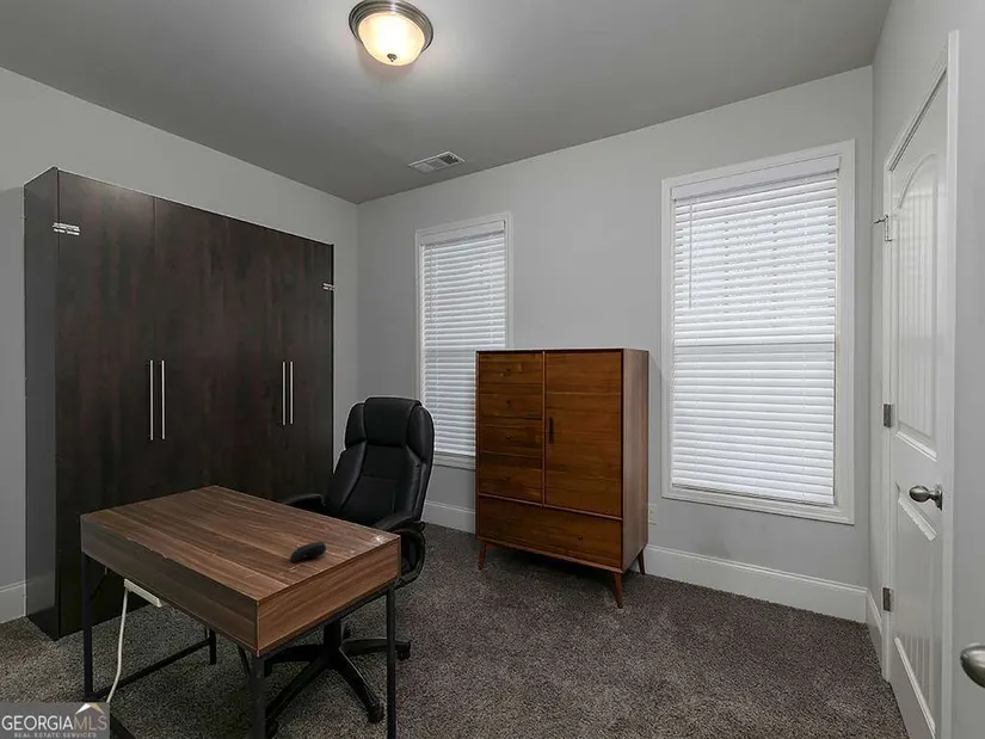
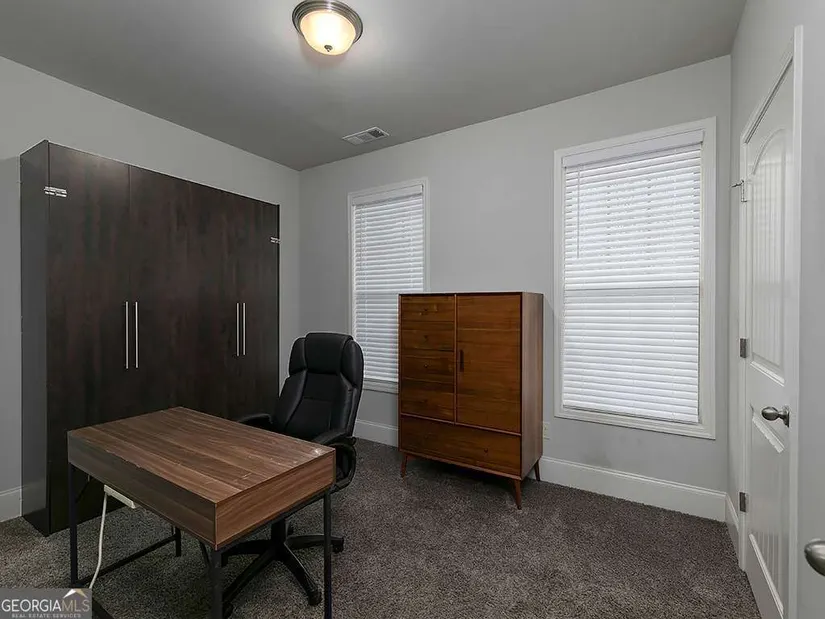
- computer mouse (308, 550)
